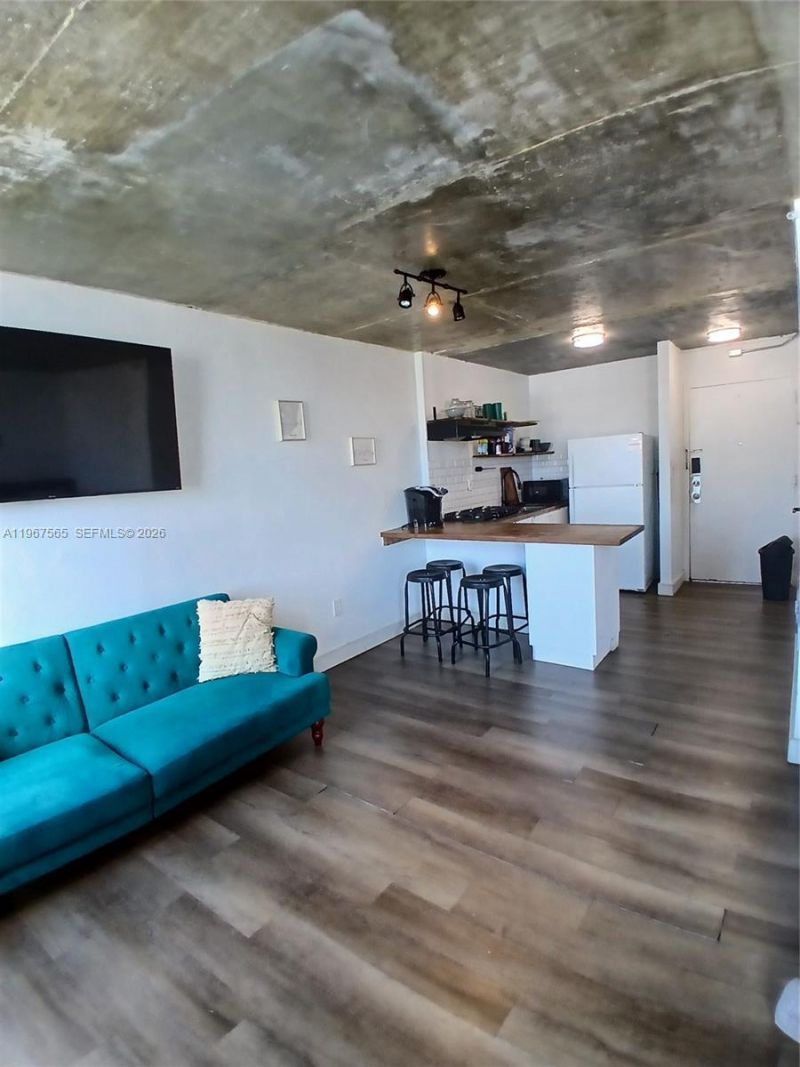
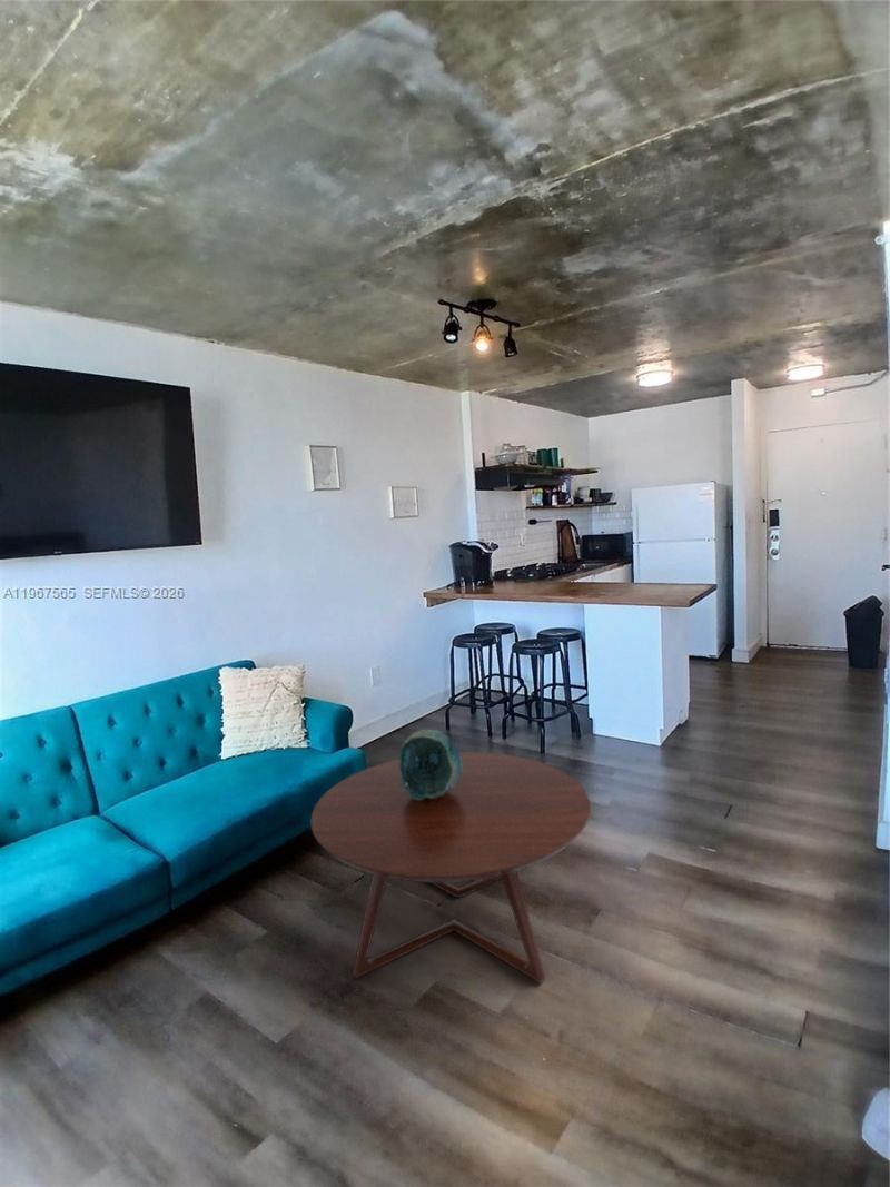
+ decorative bowl (432, 760)
+ coffee table (453, 855)
